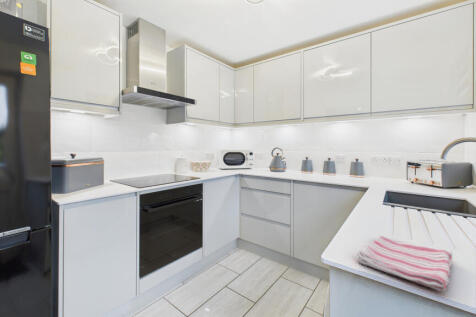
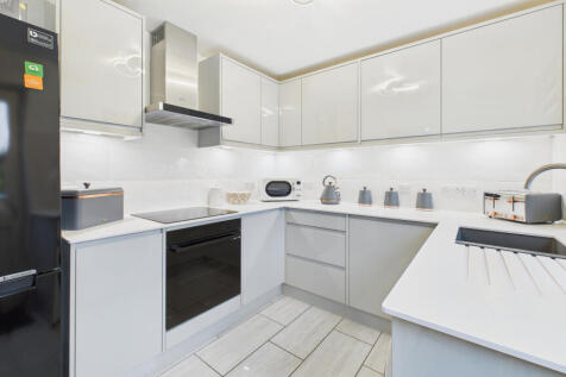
- dish towel (405, 255)
